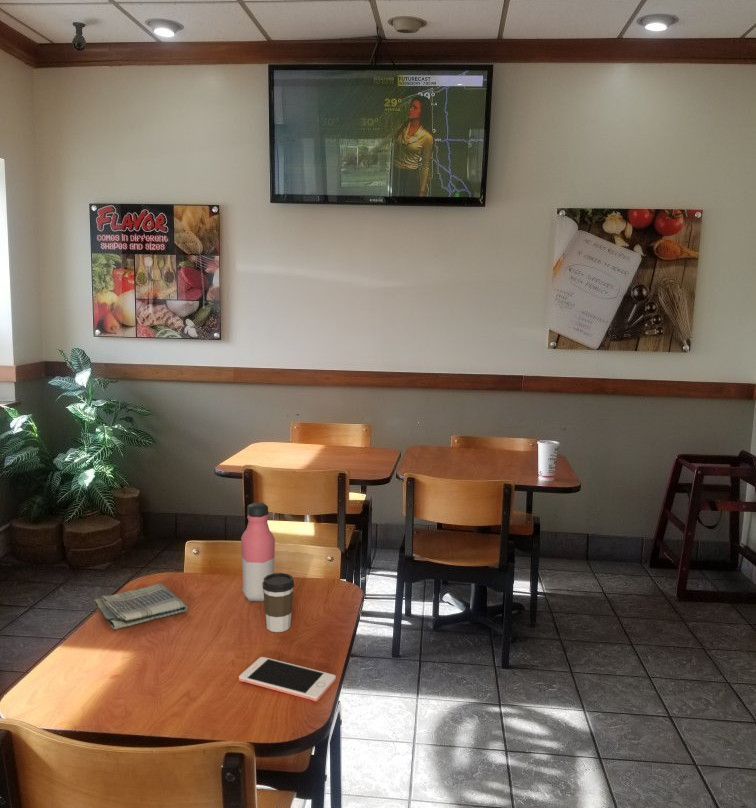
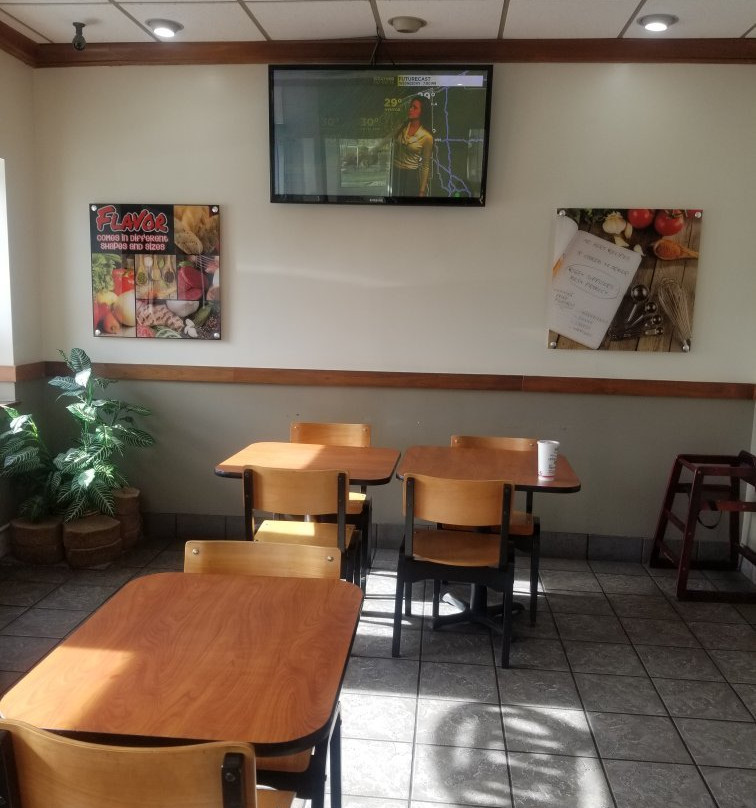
- water bottle (258, 550)
- dish towel (139, 603)
- cell phone (287, 678)
- coffee cup (278, 602)
